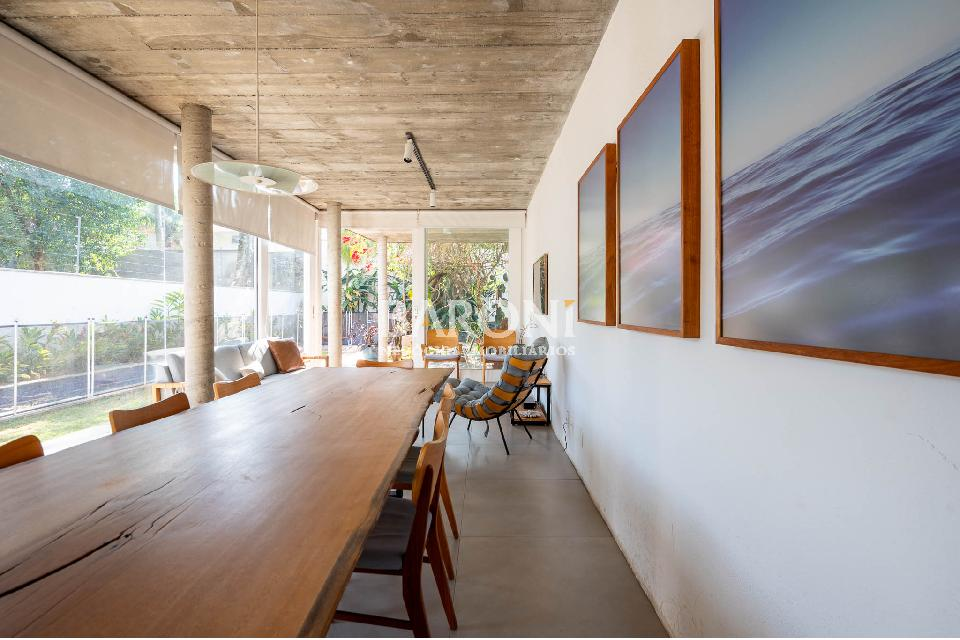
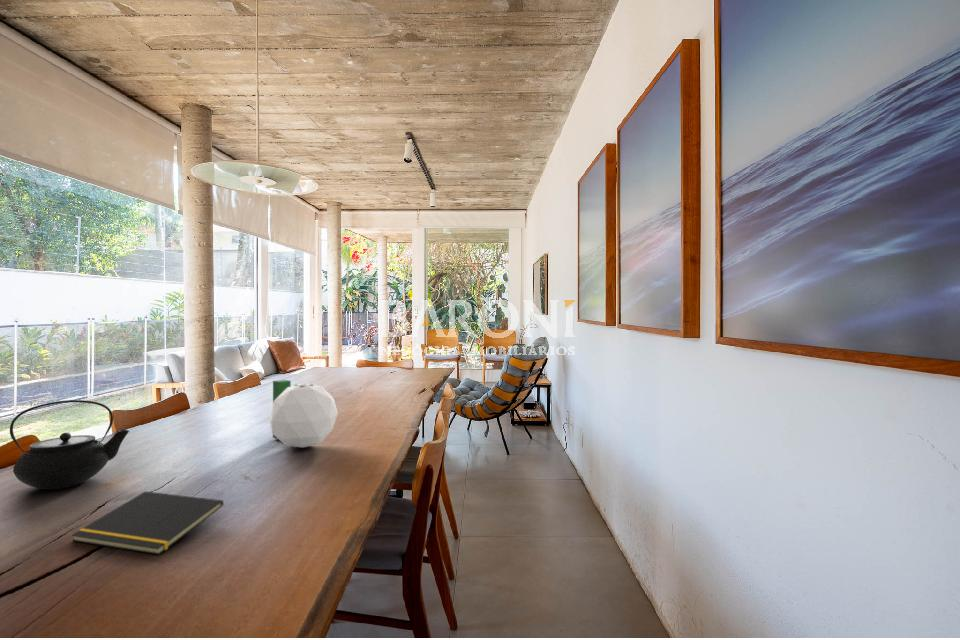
+ teapot (73, 441)
+ plant pot (298, 413)
+ notepad (151, 519)
